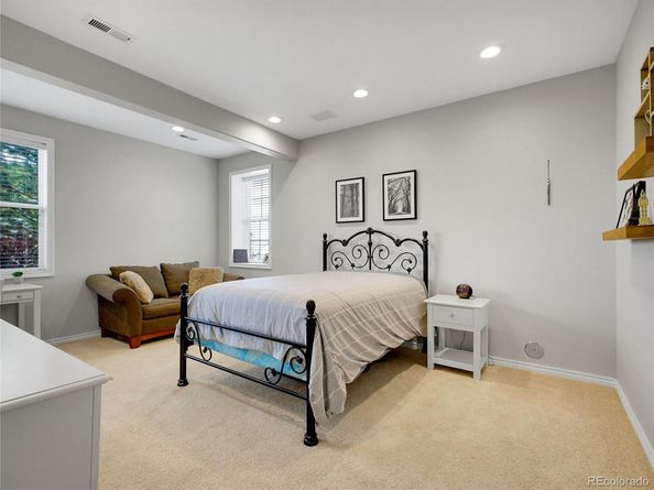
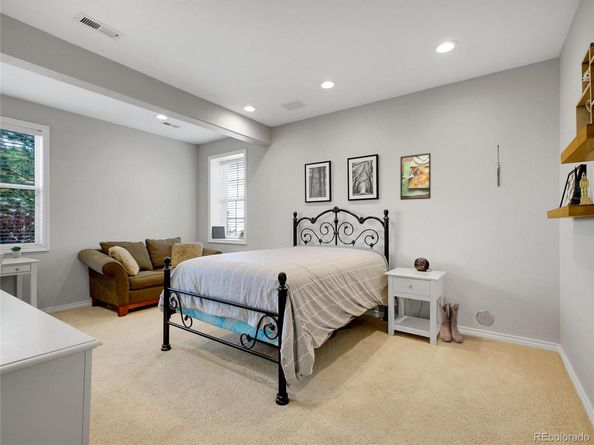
+ boots (450, 320)
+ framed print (415, 177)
